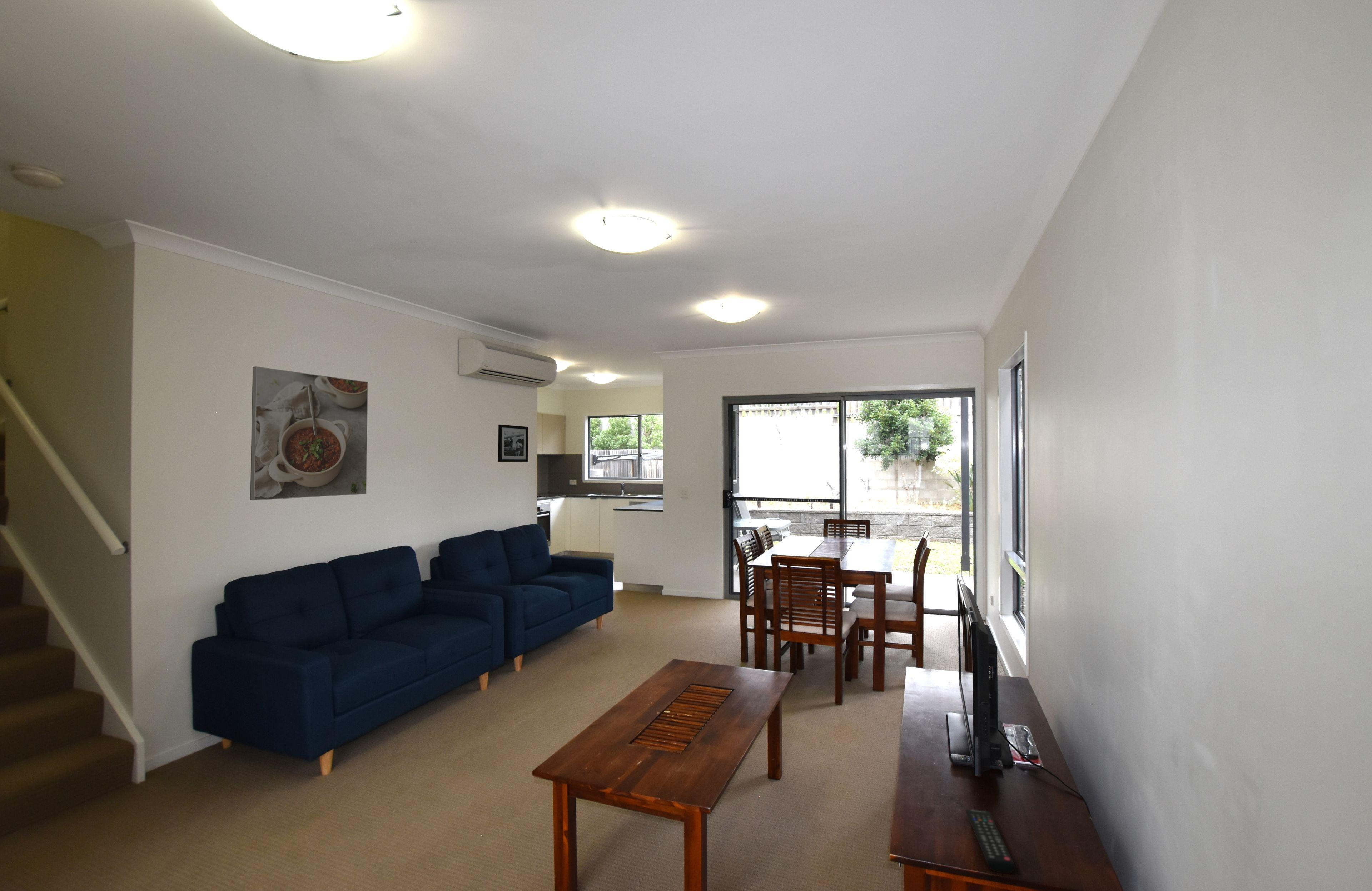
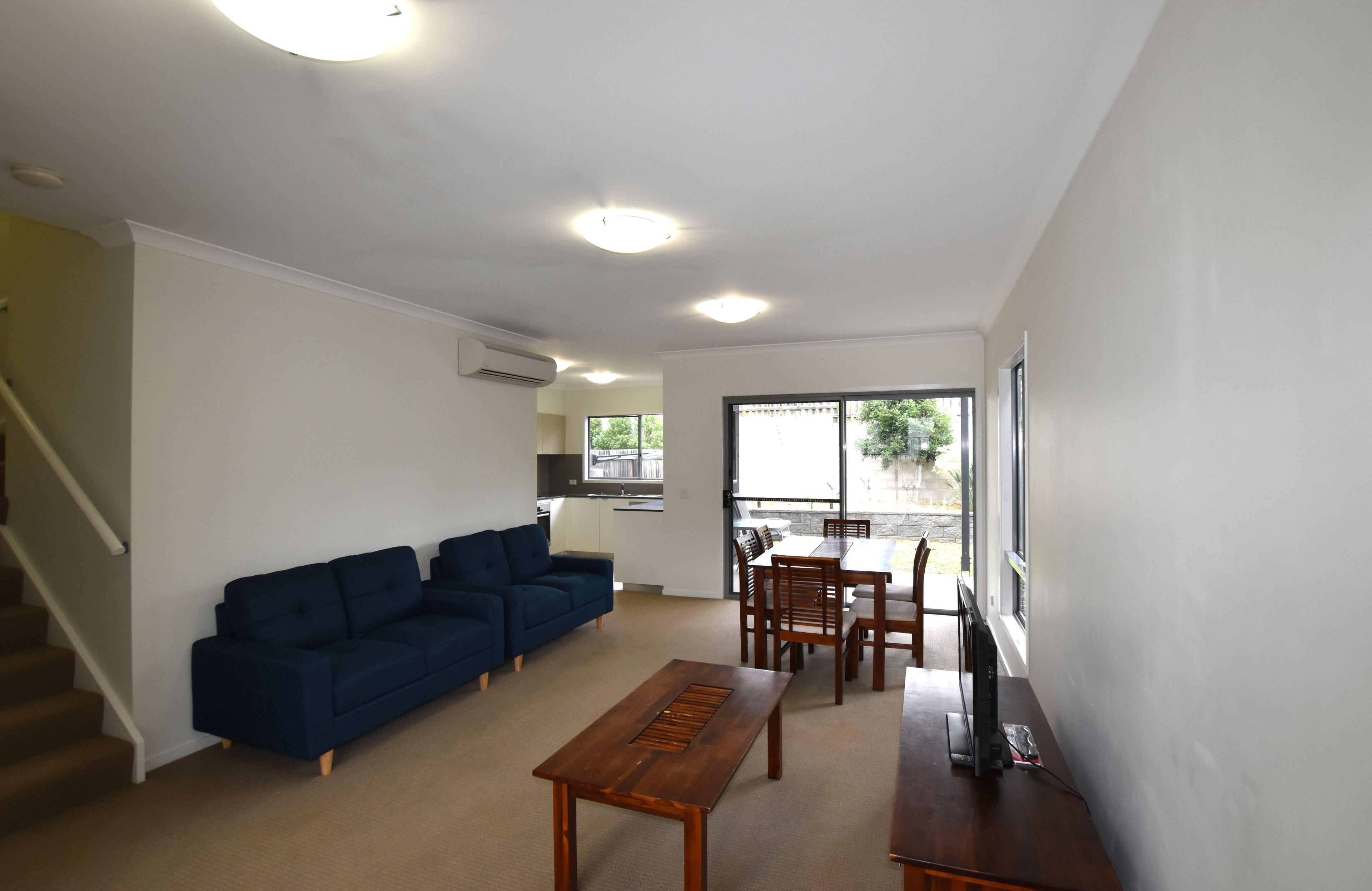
- picture frame (513, 444)
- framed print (314, 436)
- remote control (988, 838)
